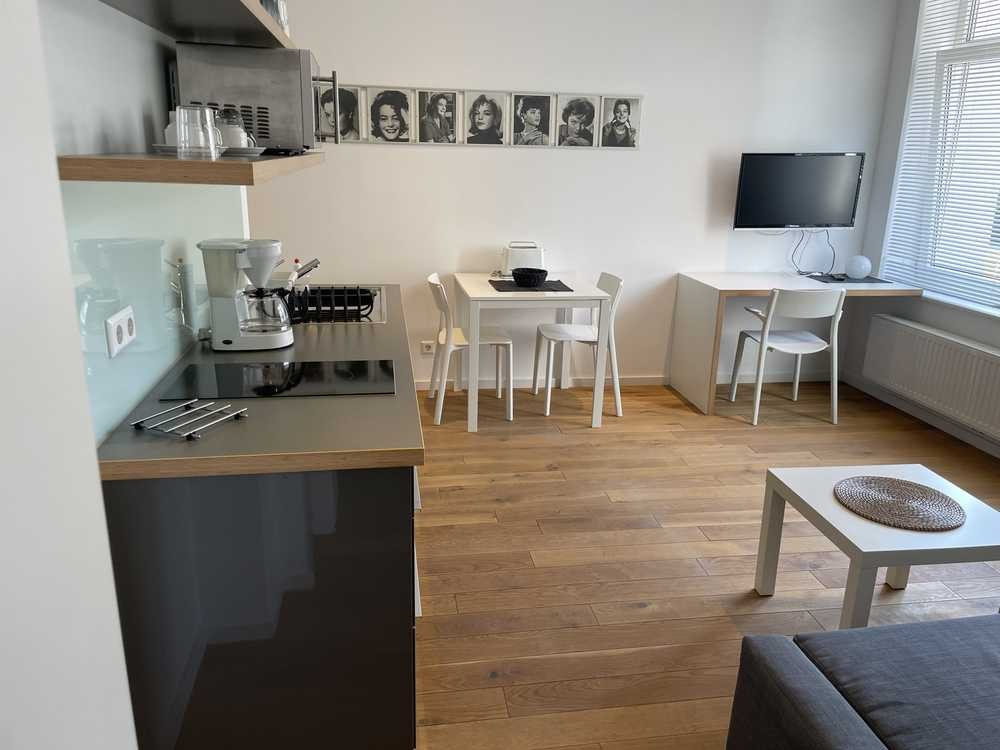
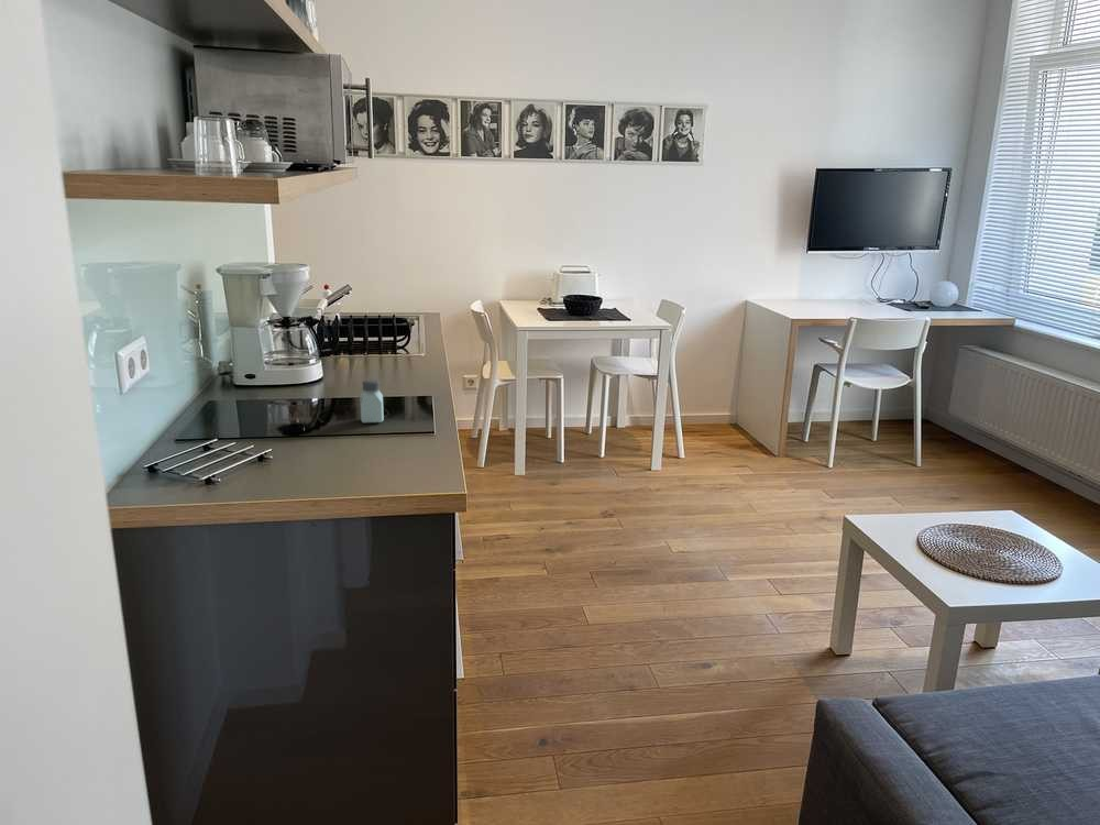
+ saltshaker (371, 400)
